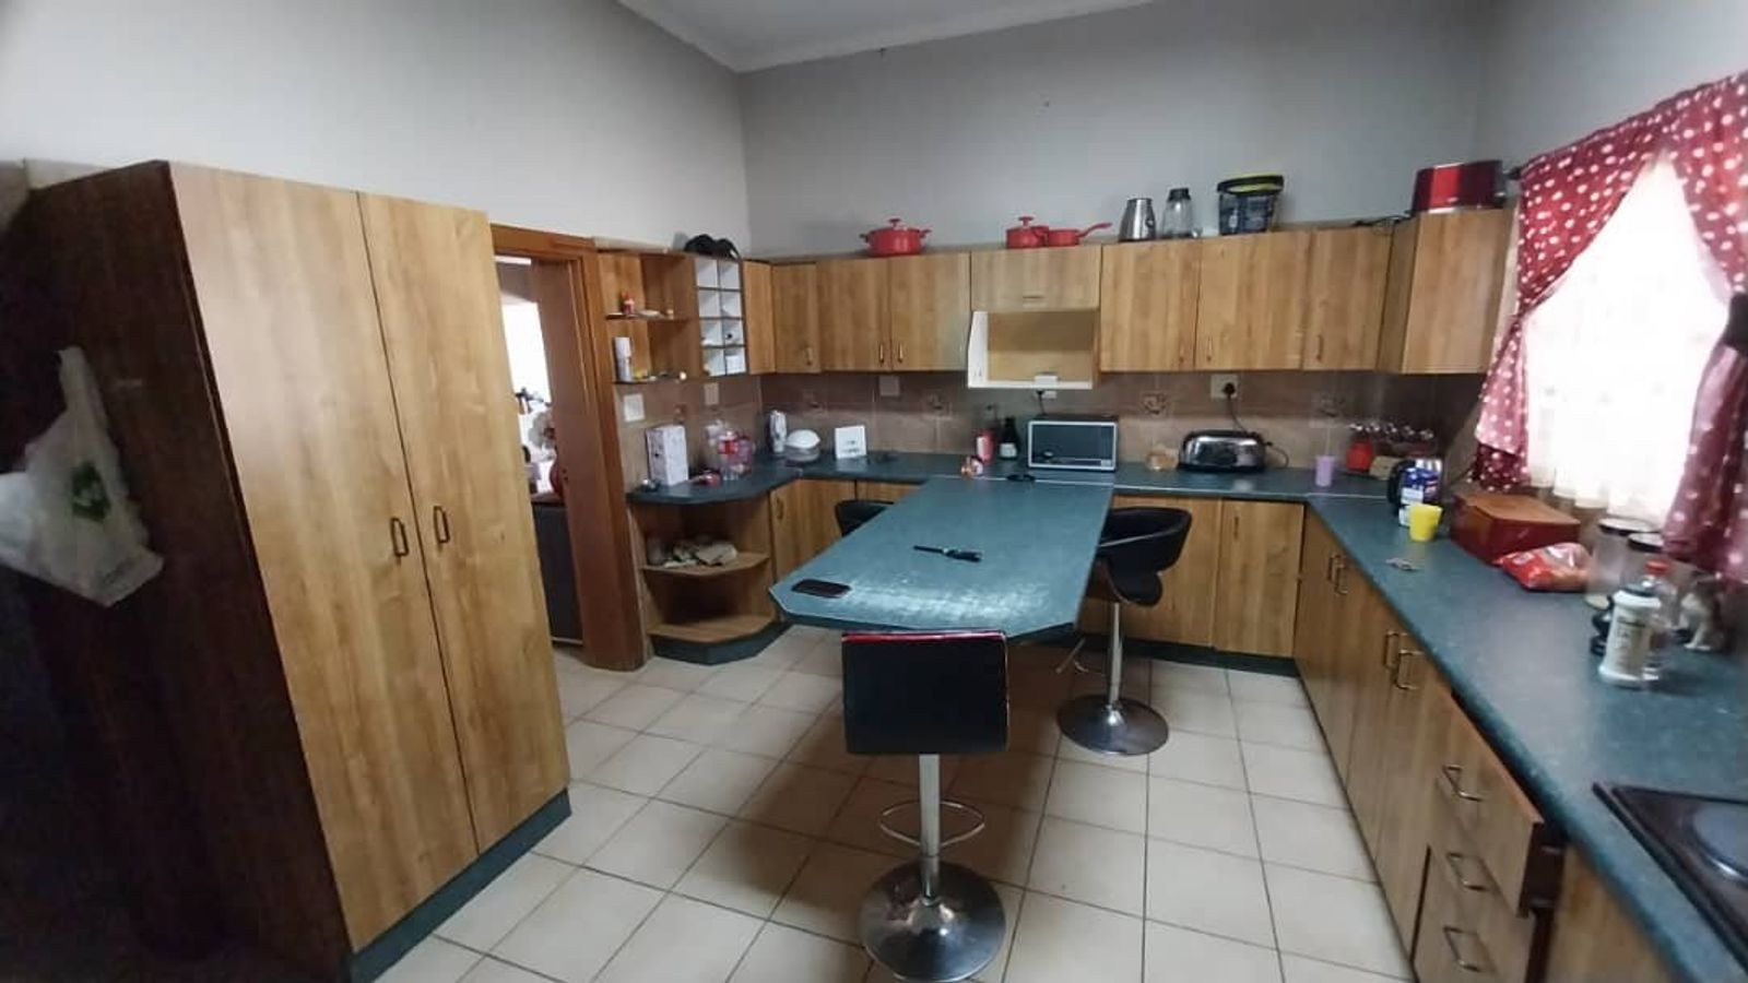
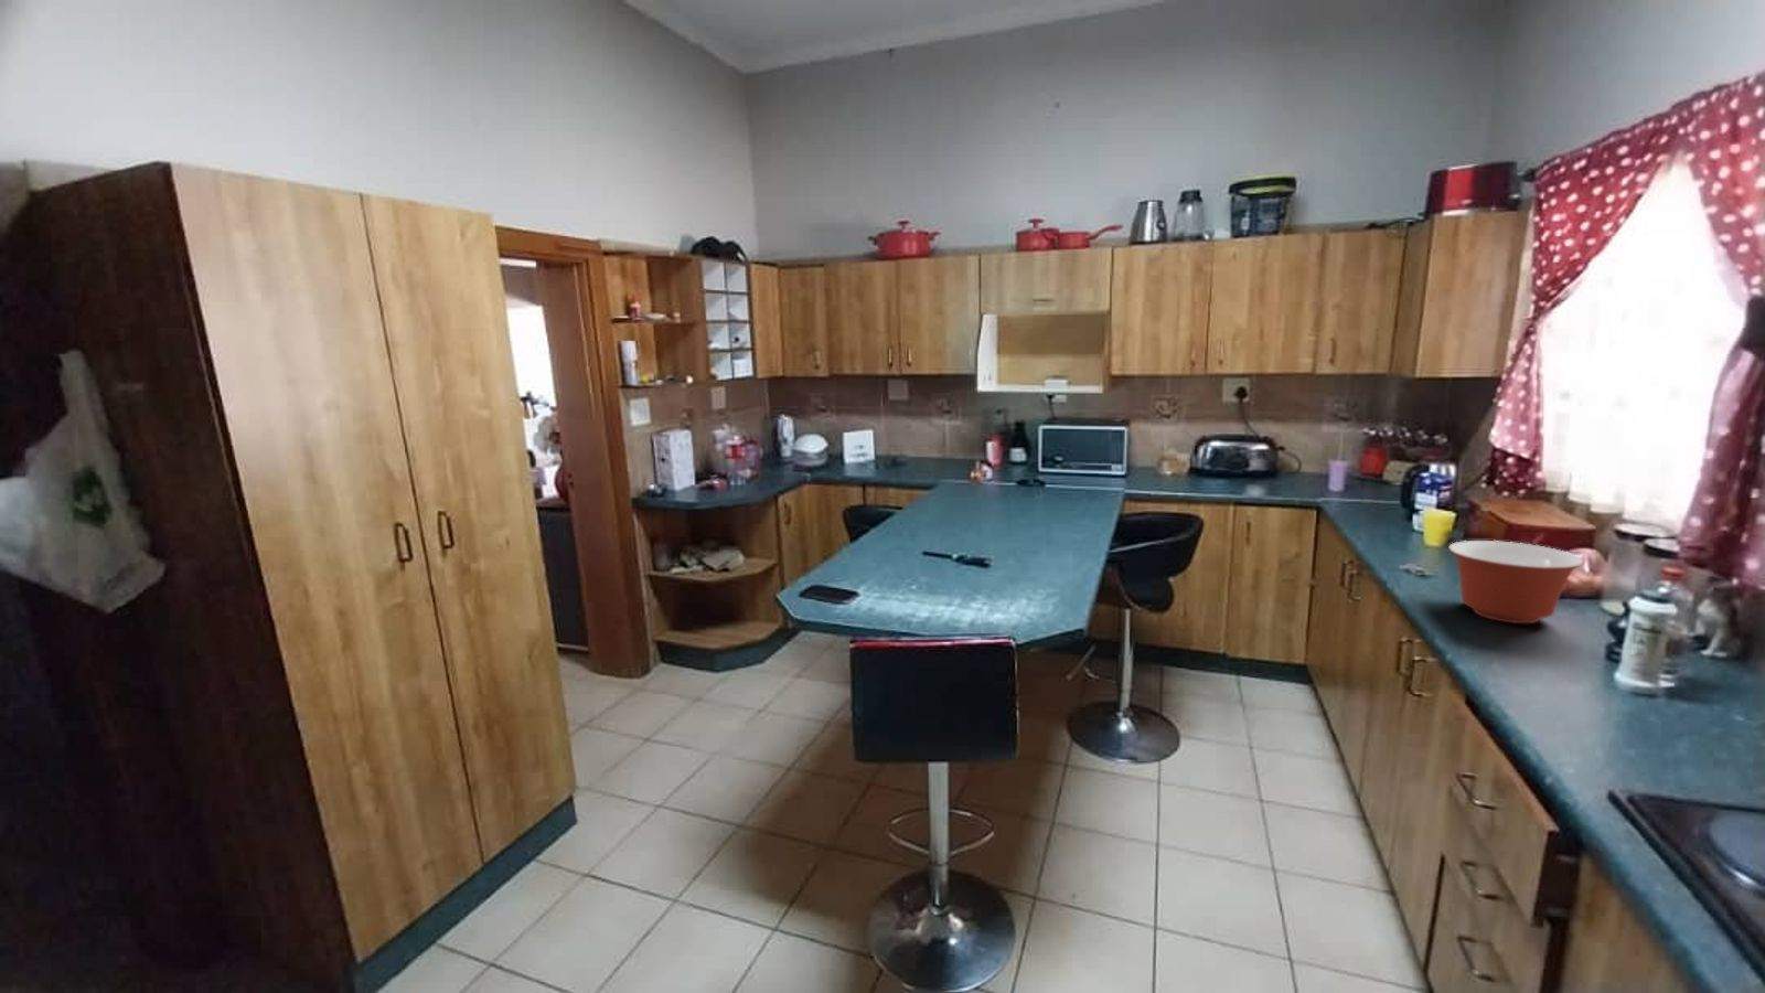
+ mixing bowl (1509, 583)
